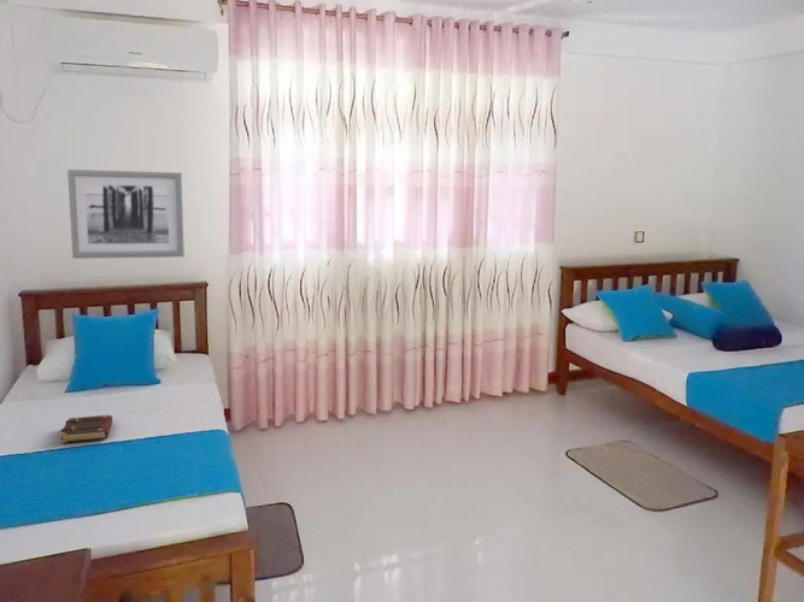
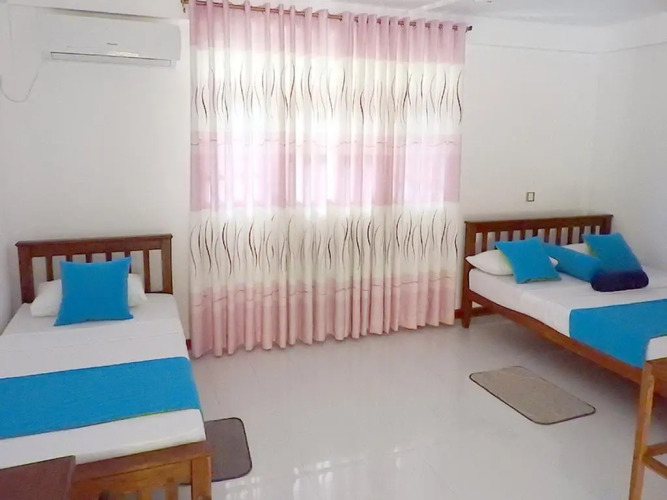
- book (87, 427)
- wall art (128, 214)
